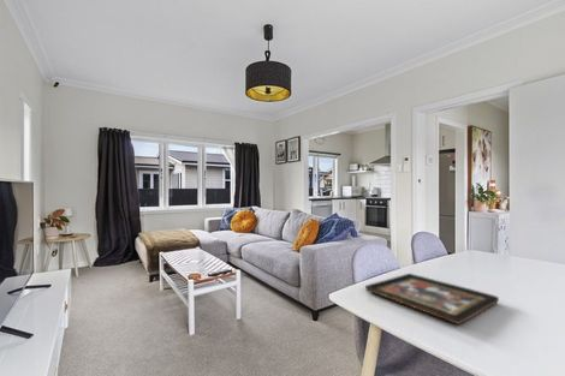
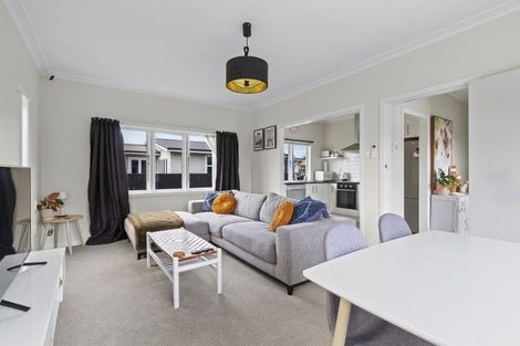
- decorative tray (428, 293)
